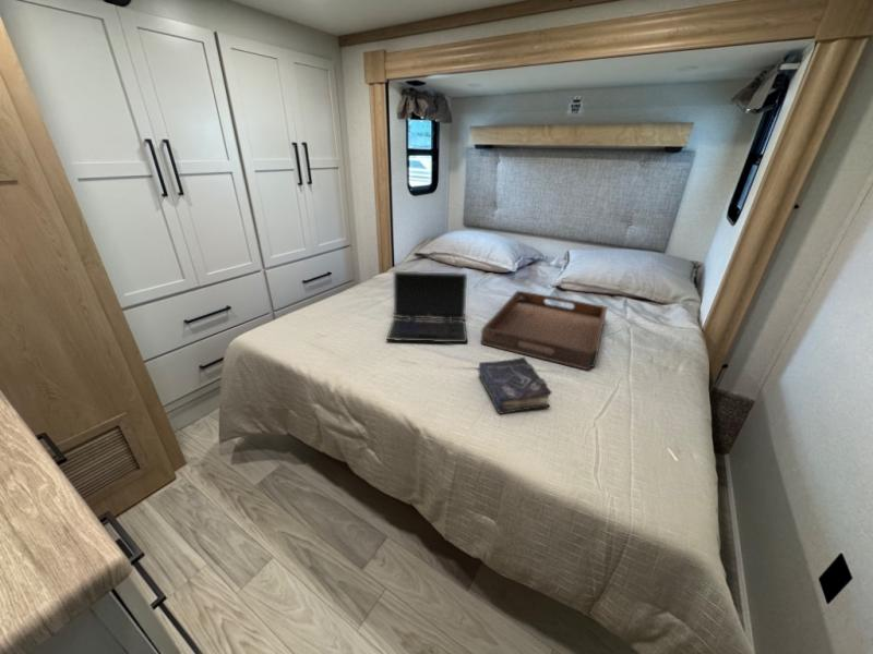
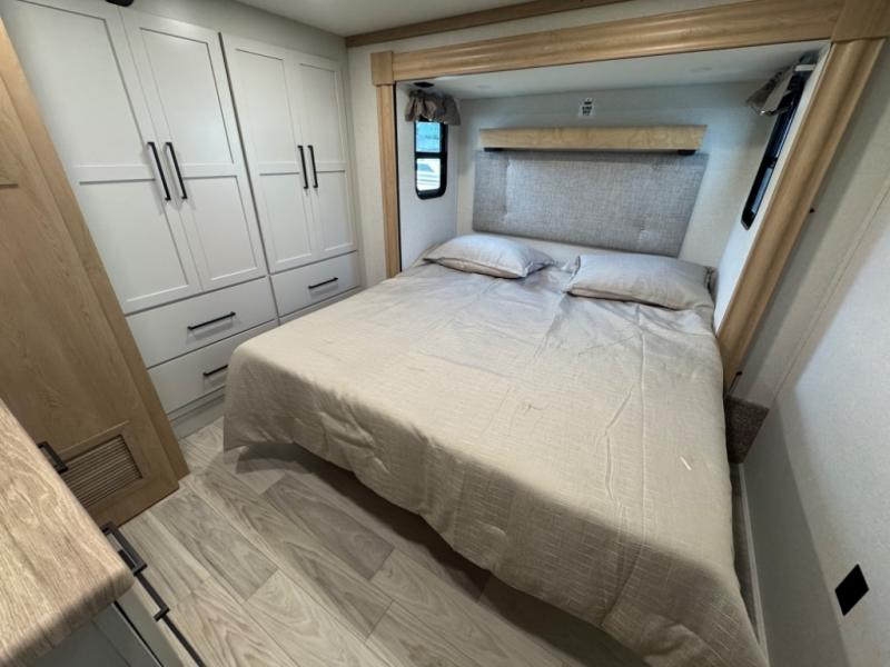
- laptop computer (428, 306)
- book (512, 383)
- serving tray (548, 324)
